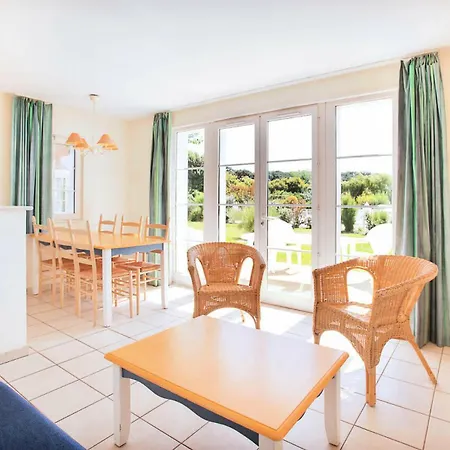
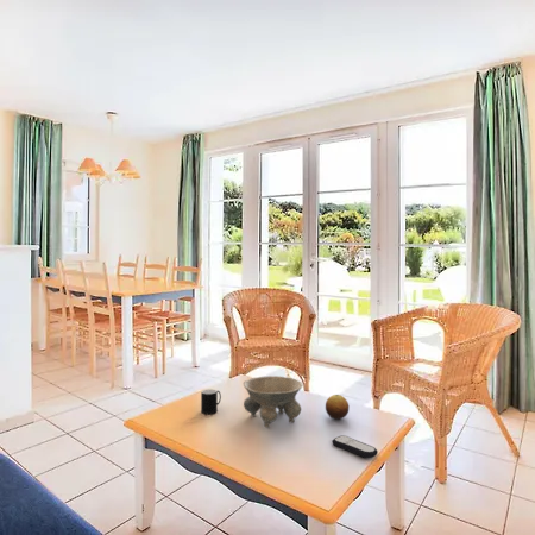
+ cup (212, 401)
+ remote control (354, 446)
+ bowl (272, 401)
+ fruit (336, 407)
